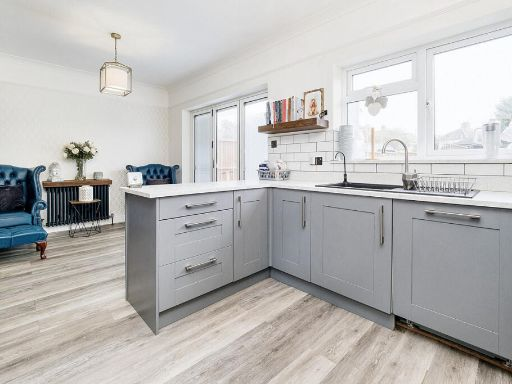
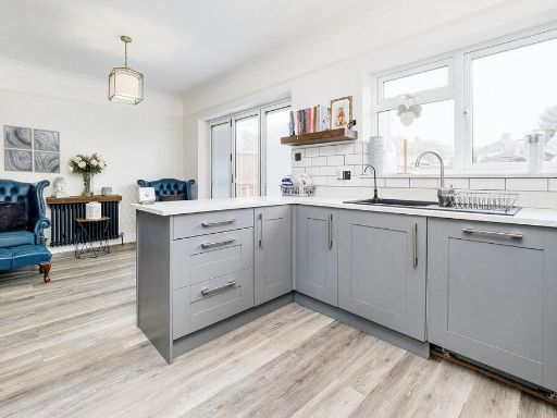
+ wall art (32, 149)
